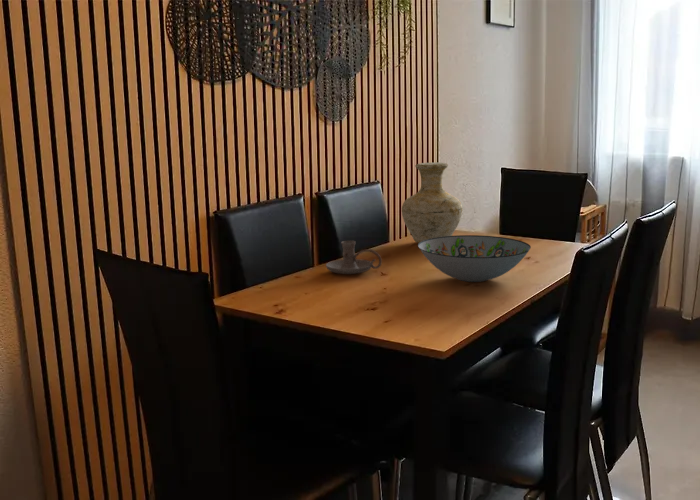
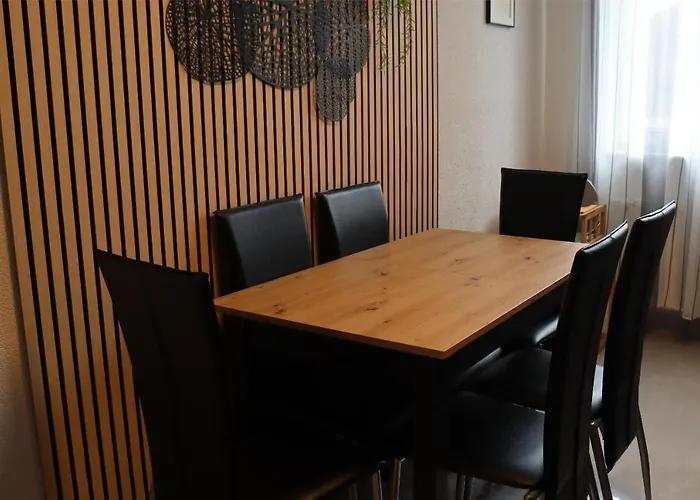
- vase (432, 203)
- candle holder (354, 257)
- decorative bowl (473, 261)
